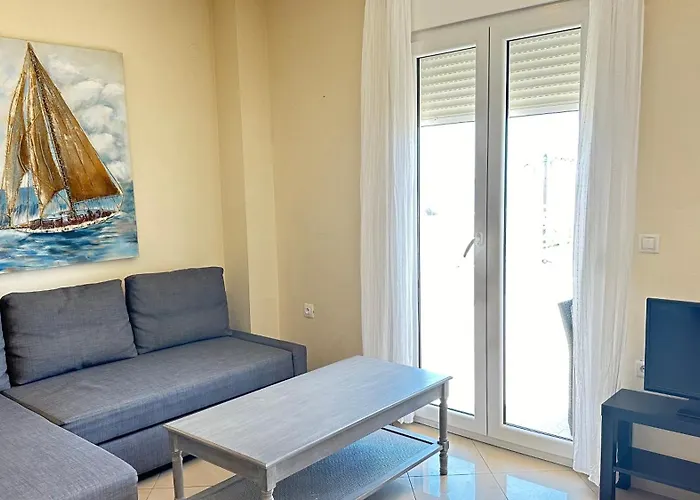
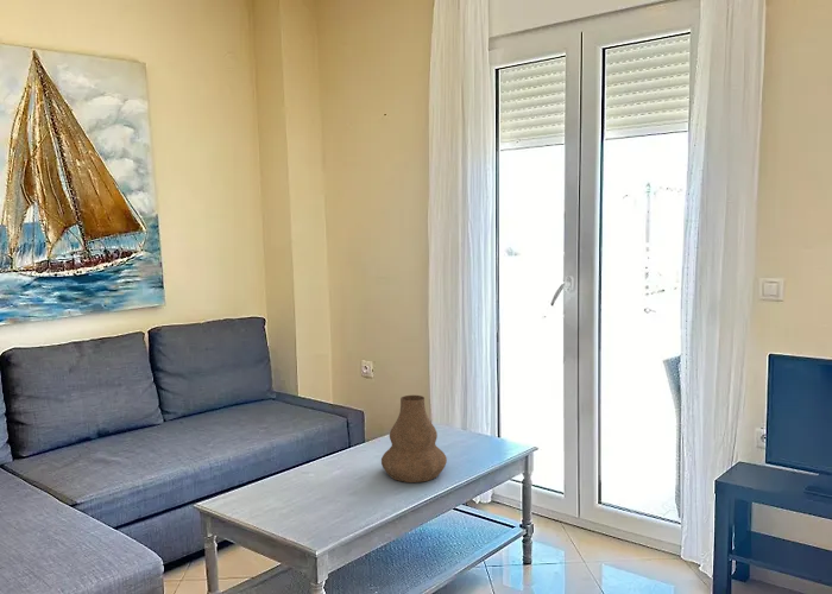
+ vase (412, 435)
